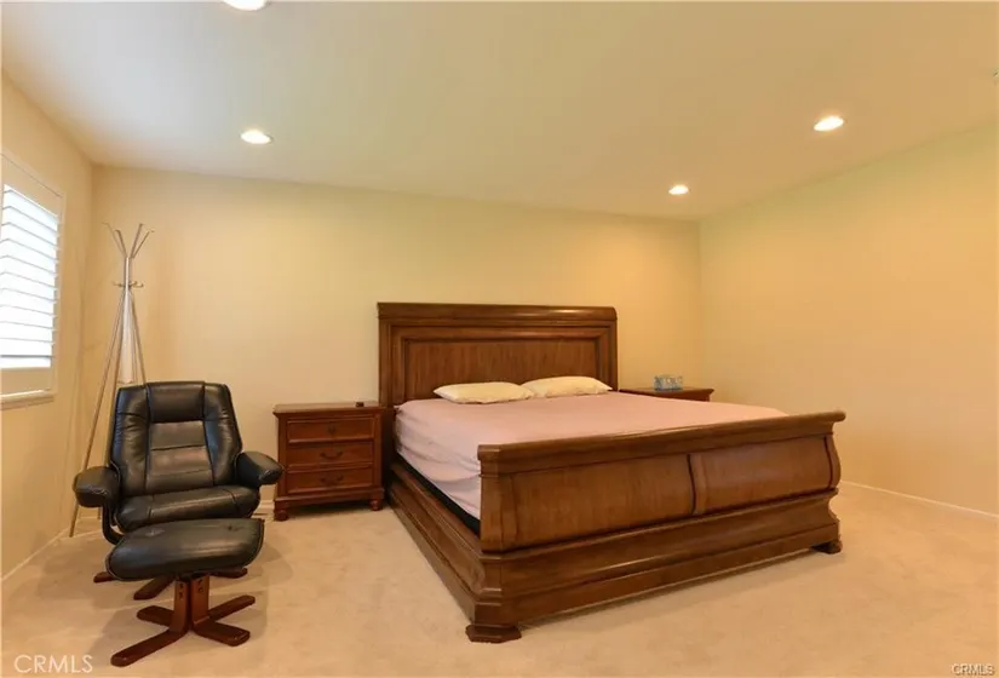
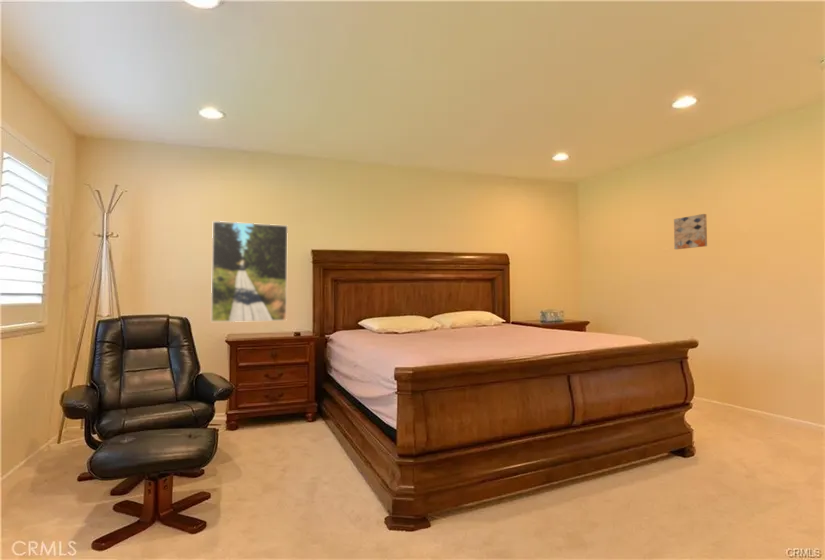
+ wall art (690, 232)
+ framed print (250, 272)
